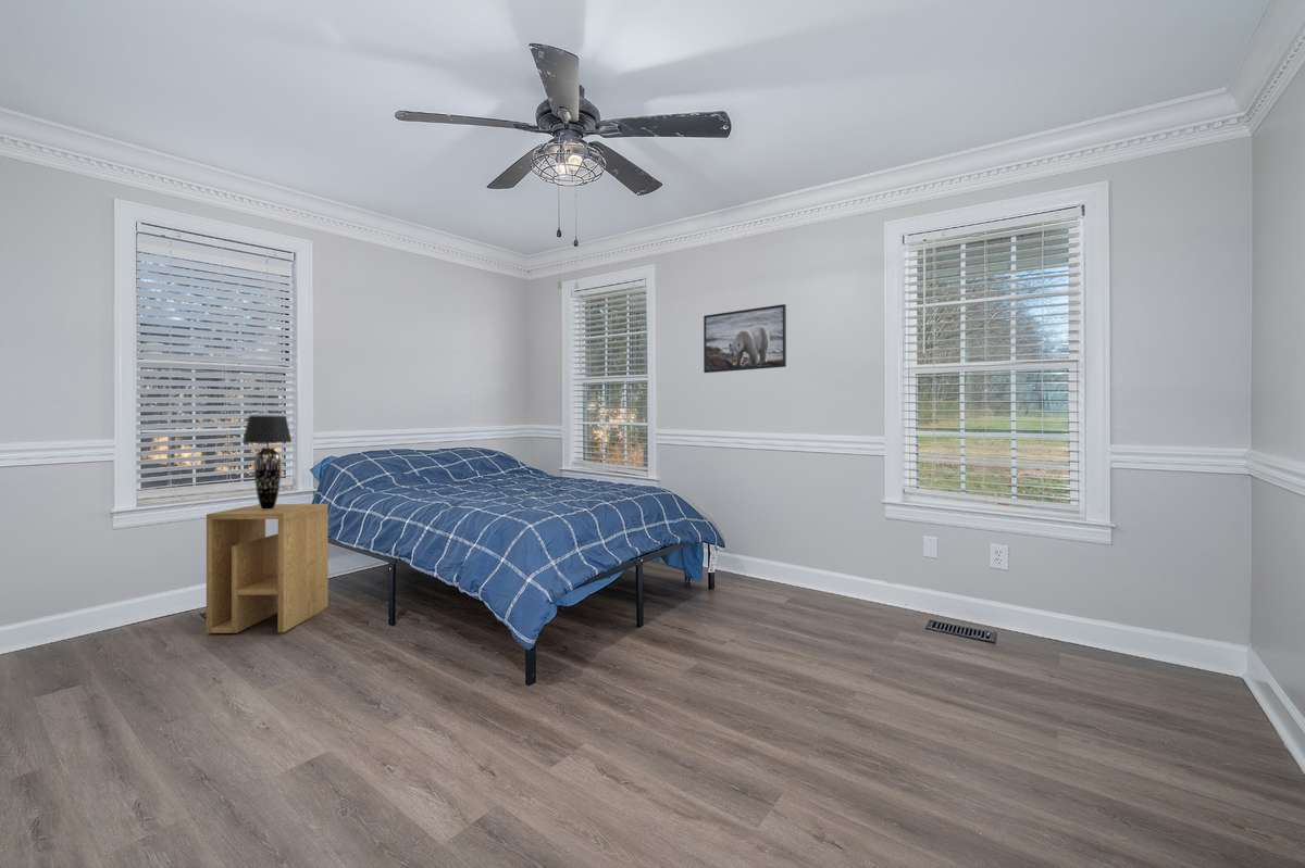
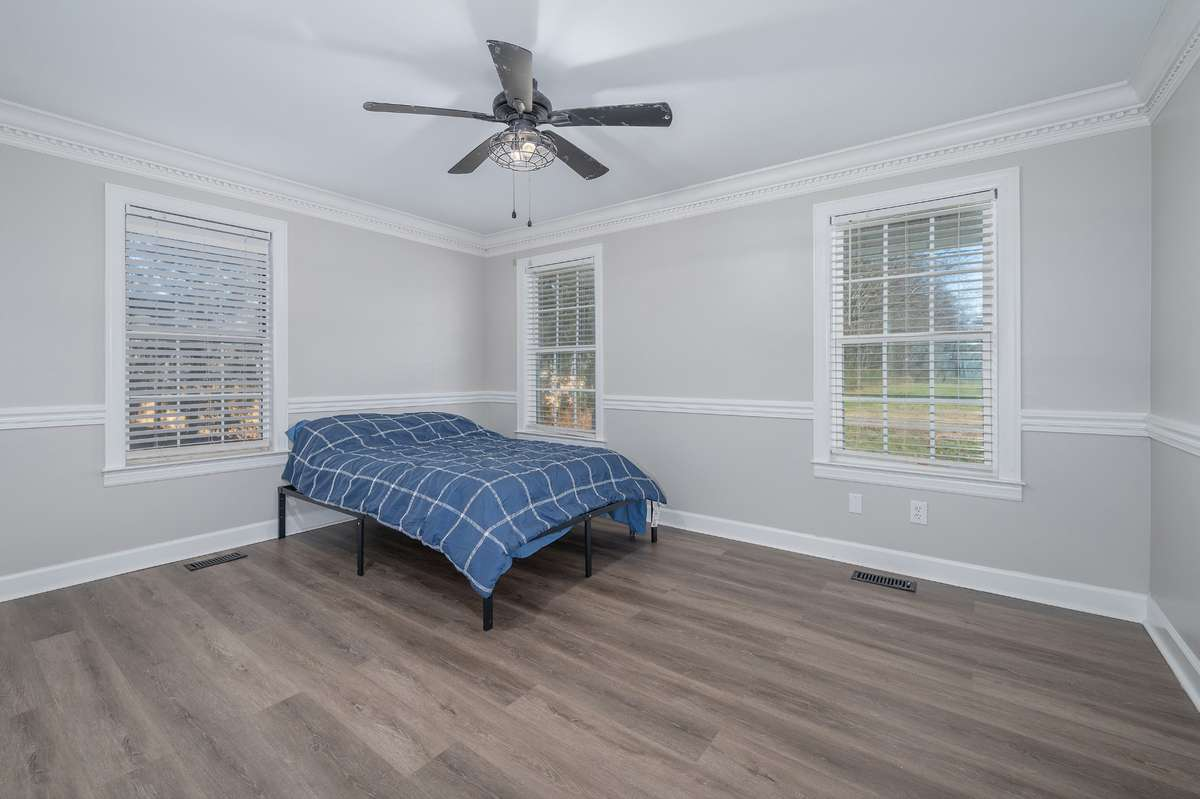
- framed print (743, 340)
- side table (271, 564)
- table lamp (268, 462)
